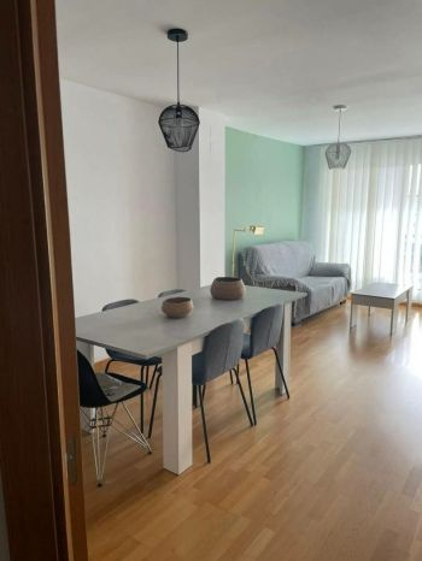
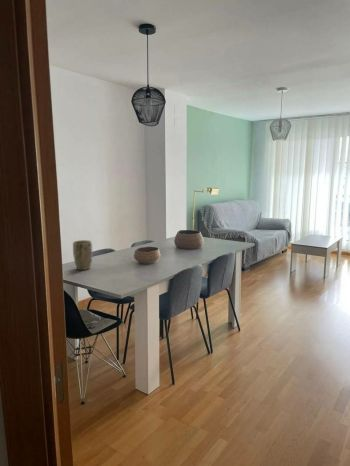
+ plant pot (82, 255)
